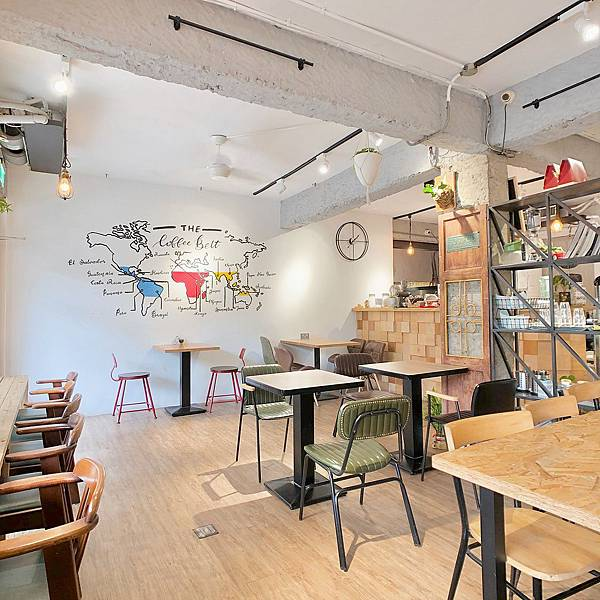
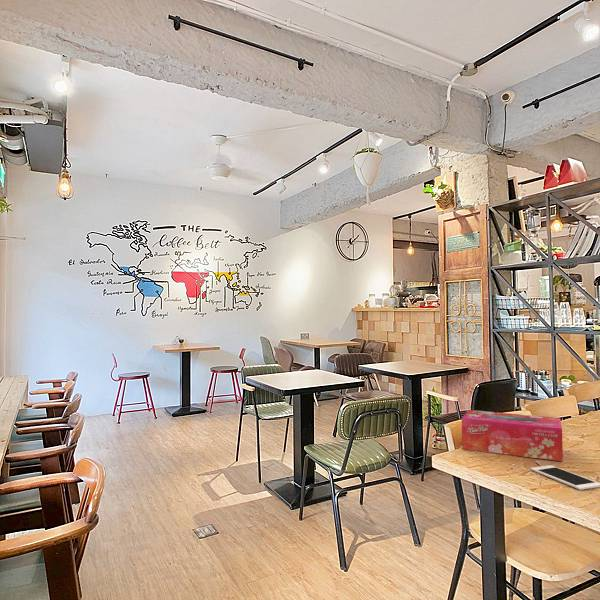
+ cell phone (564, 476)
+ tissue box (511, 433)
